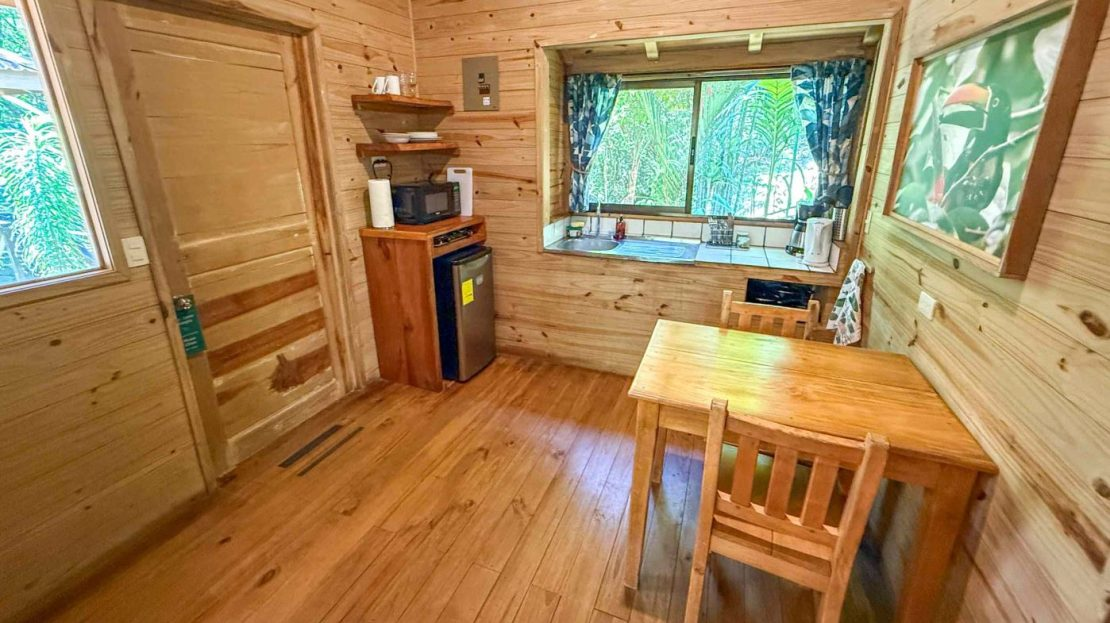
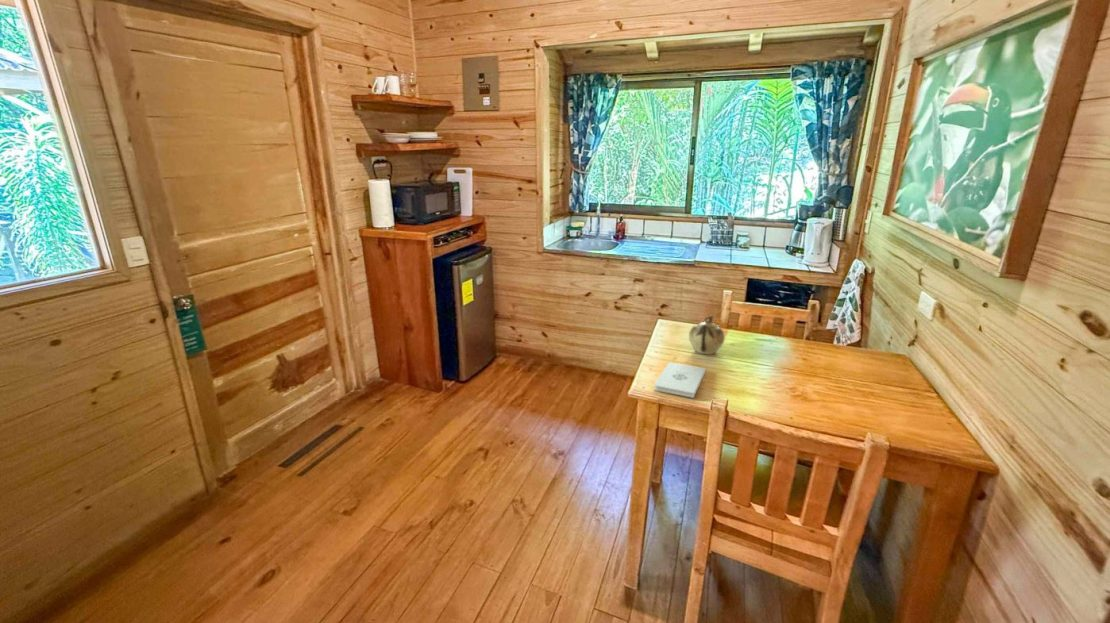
+ teapot (707, 333)
+ notepad (680, 378)
